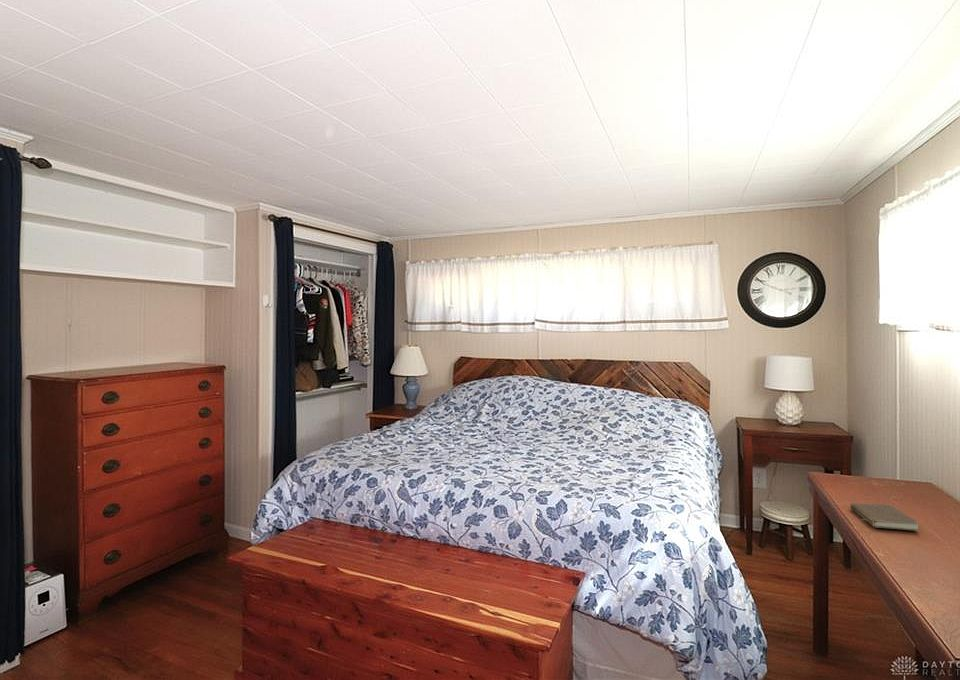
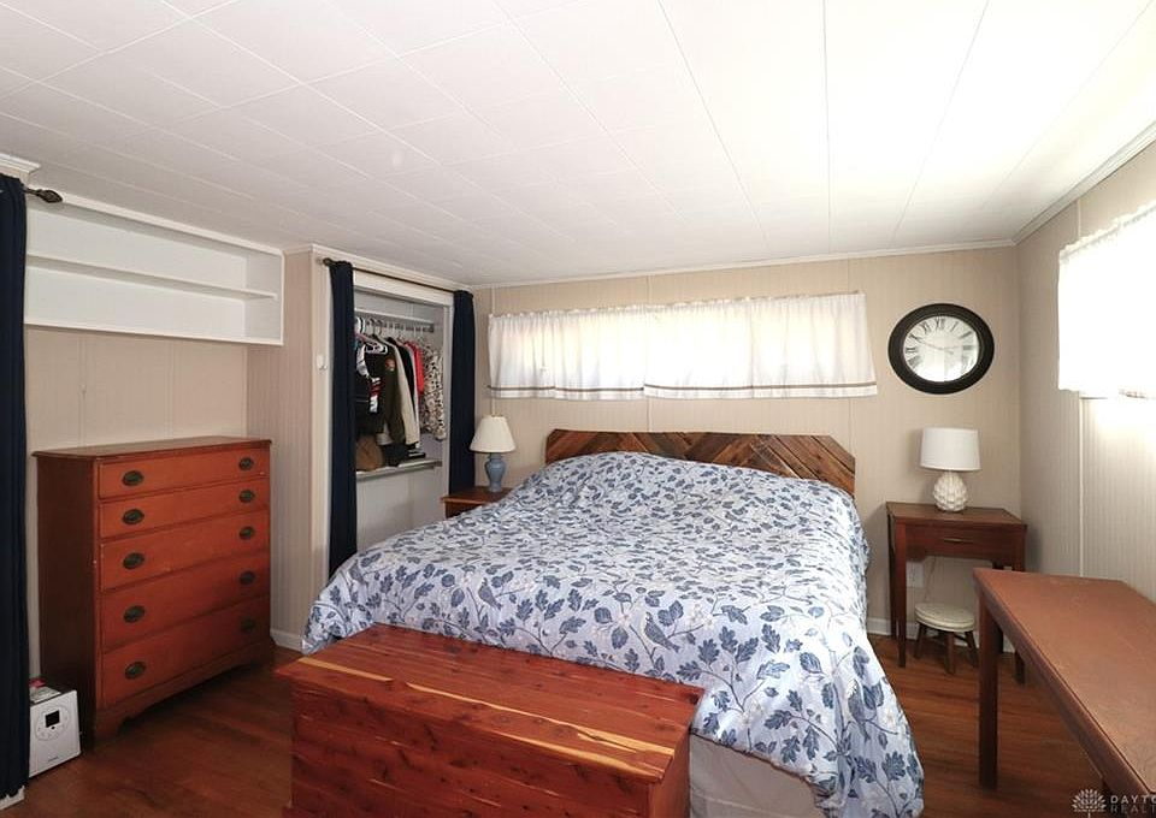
- book (876, 515)
